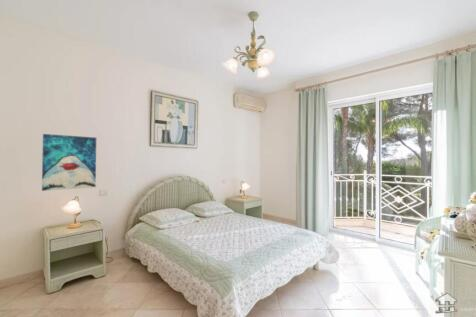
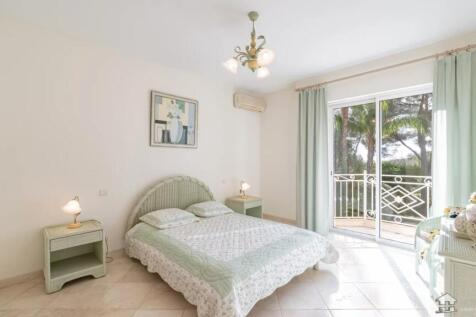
- wall art (70, 162)
